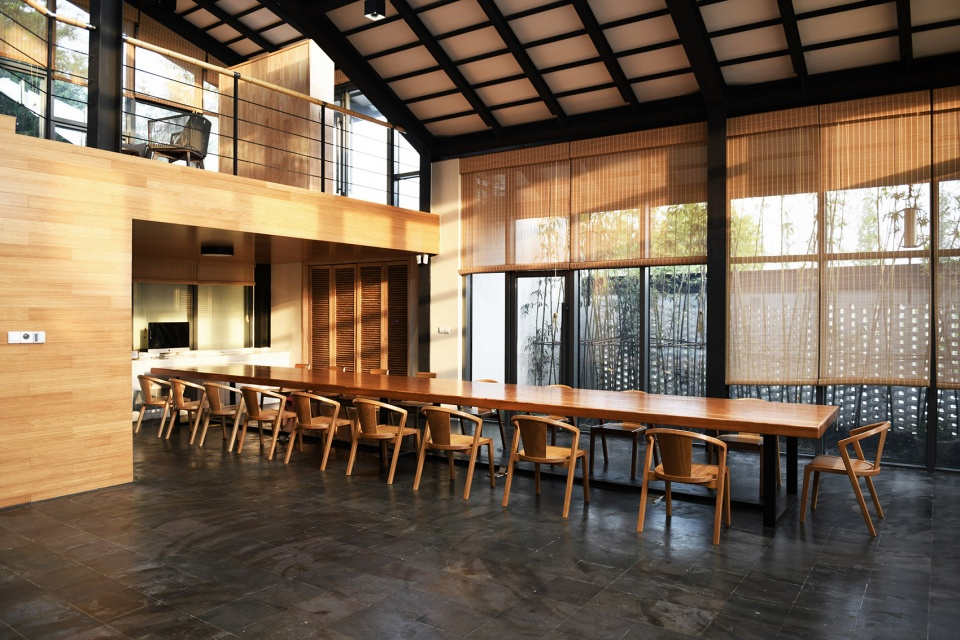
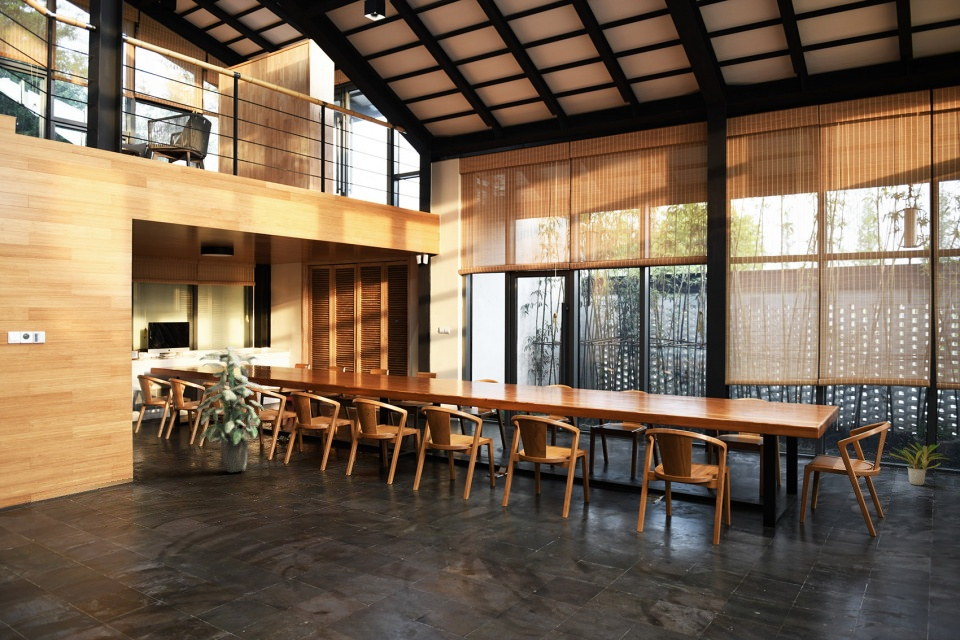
+ potted plant (920, 462)
+ indoor plant (230, 409)
